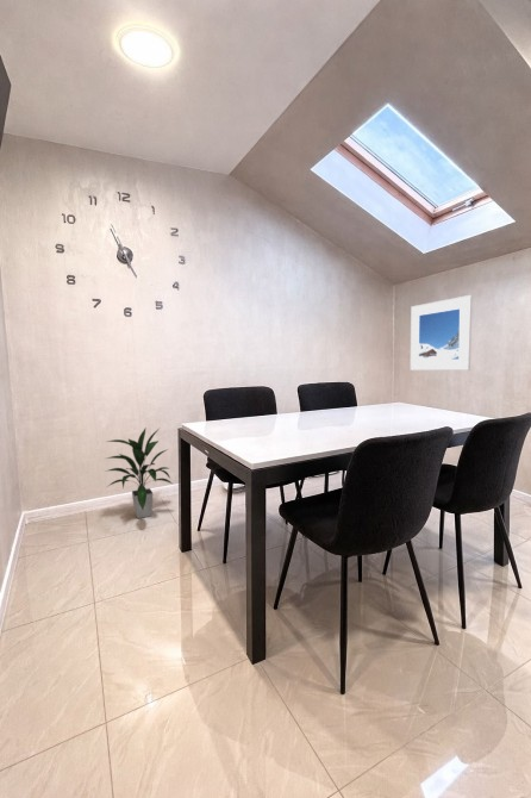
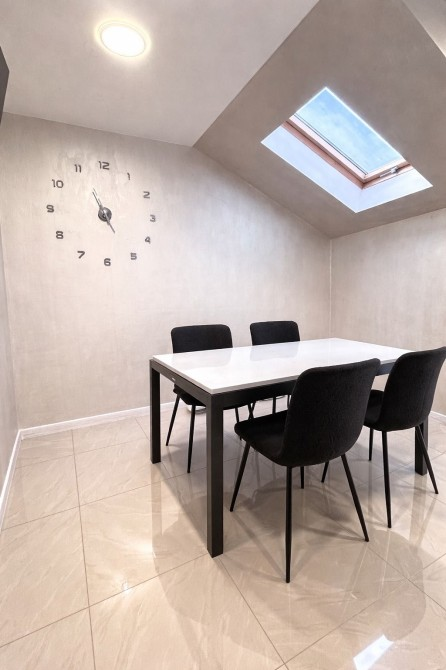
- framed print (438, 336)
- indoor plant (139, 472)
